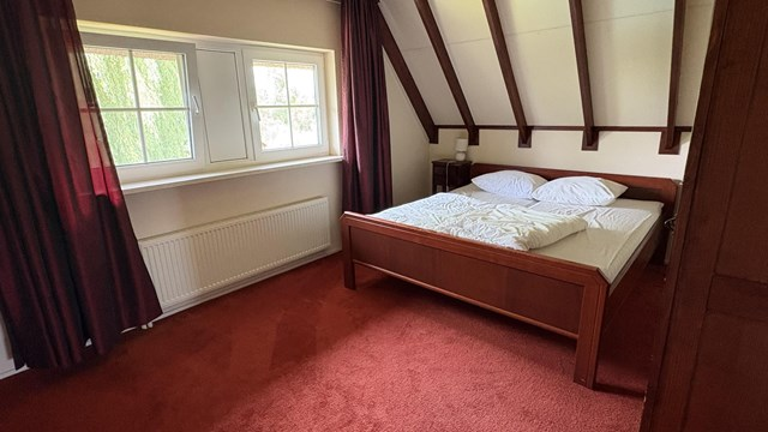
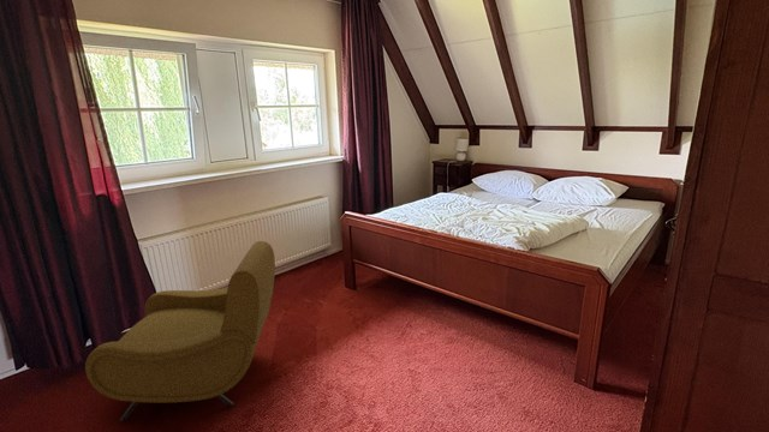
+ armchair (191, 323)
